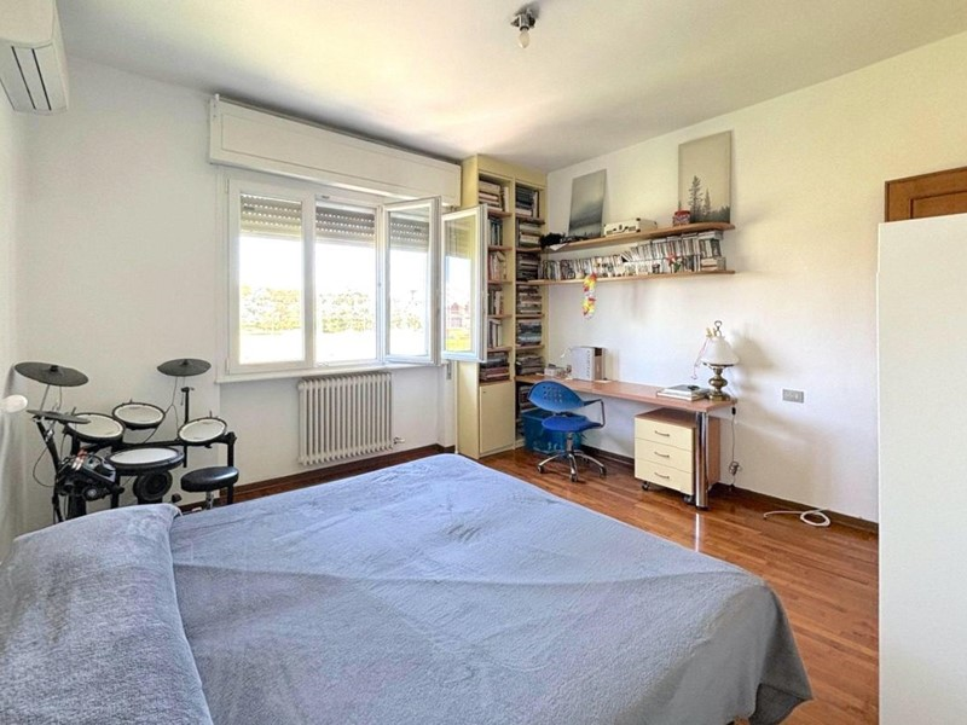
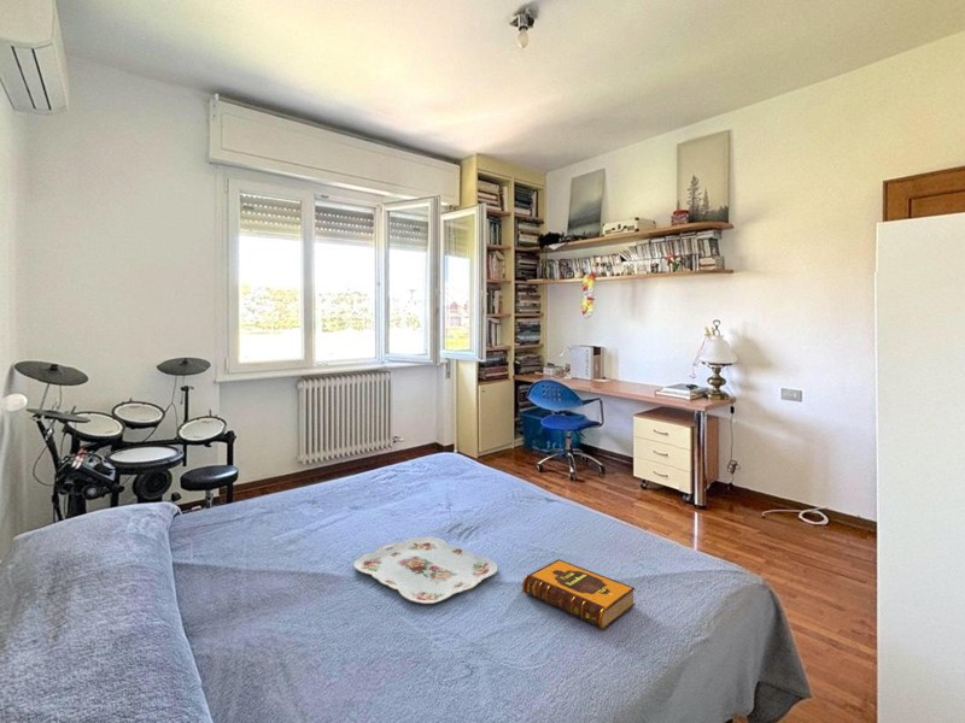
+ hardback book (577, 590)
+ serving tray (425, 566)
